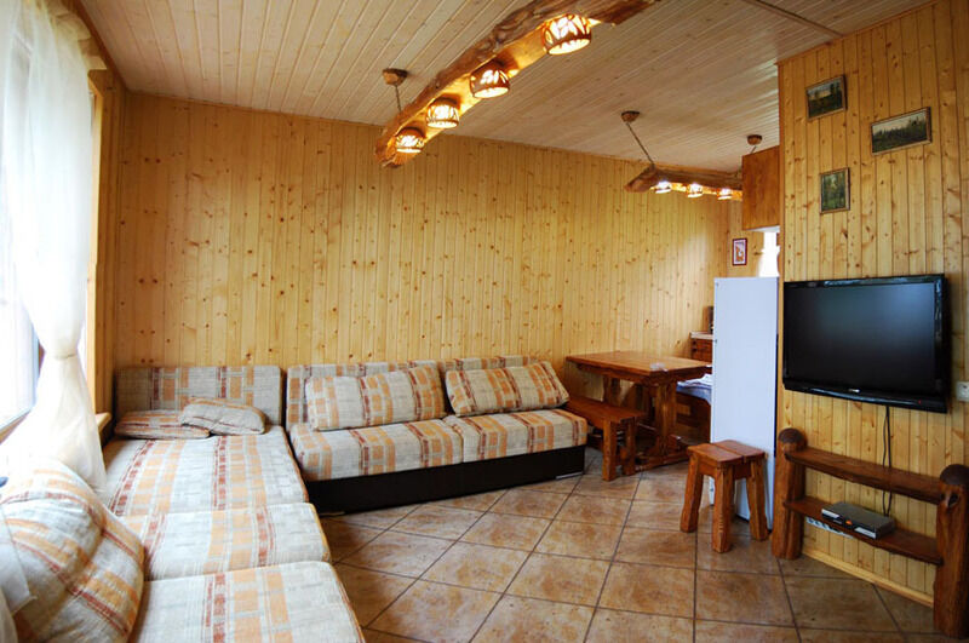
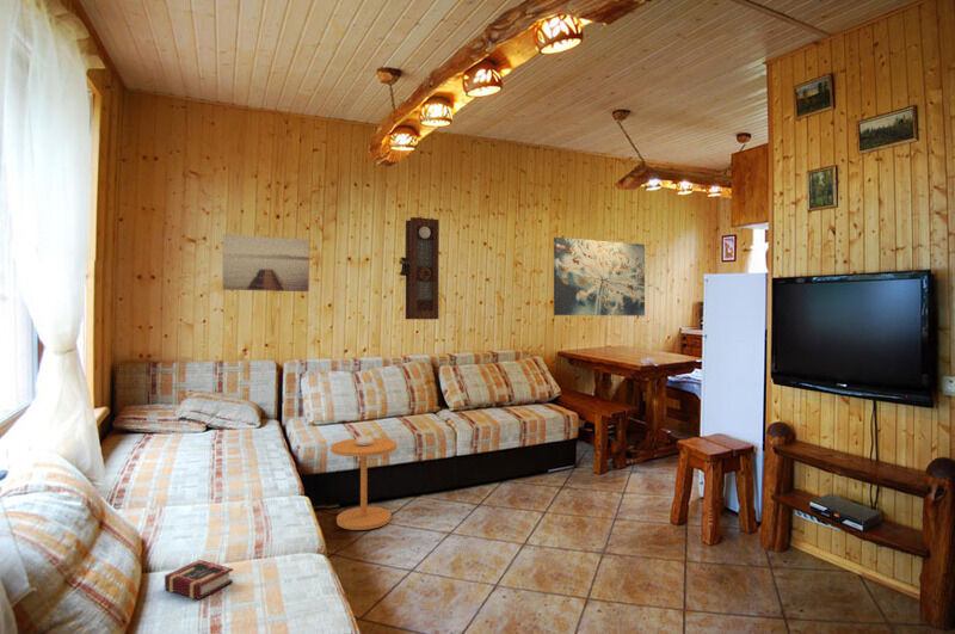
+ pendulum clock (418, 269)
+ wall art (600, 278)
+ side table (364, 479)
+ book (198, 578)
+ wall art (266, 264)
